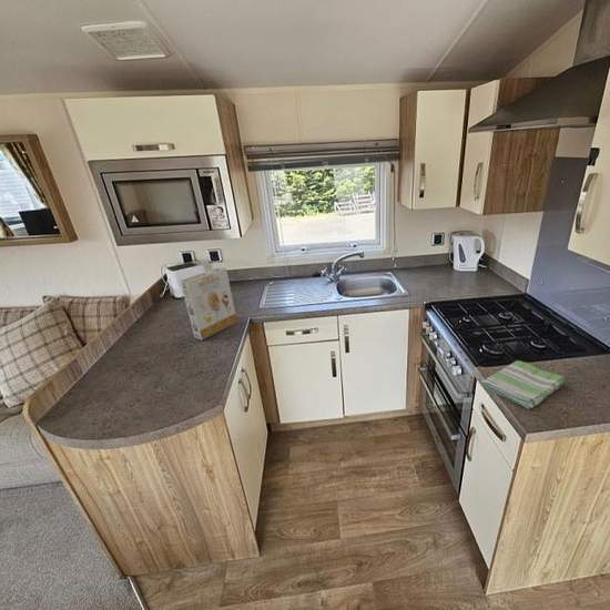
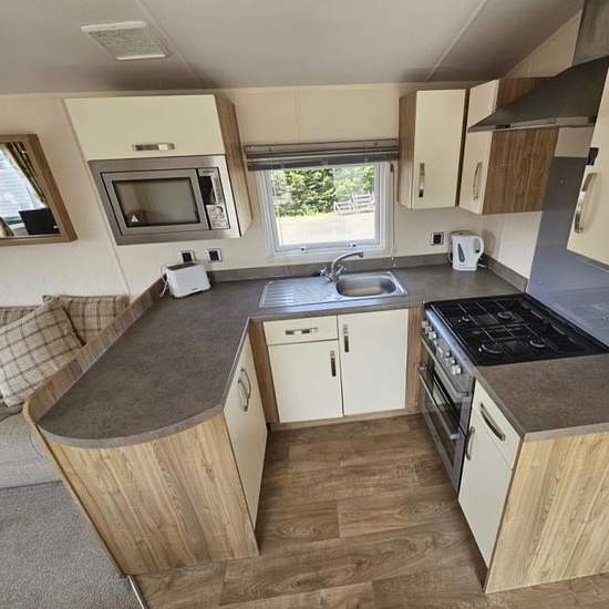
- dish towel (522, 380)
- cereal box (210, 303)
